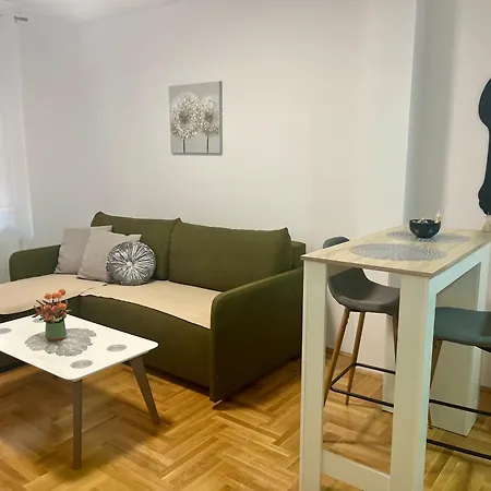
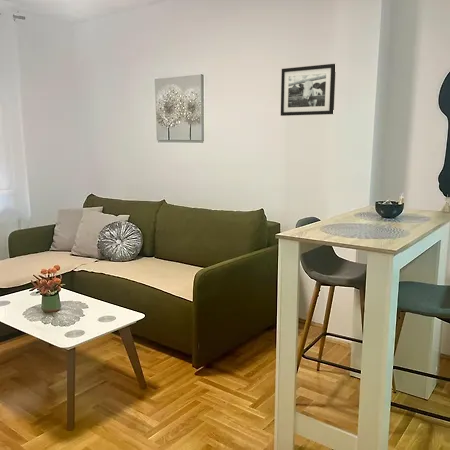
+ picture frame (307, 90)
